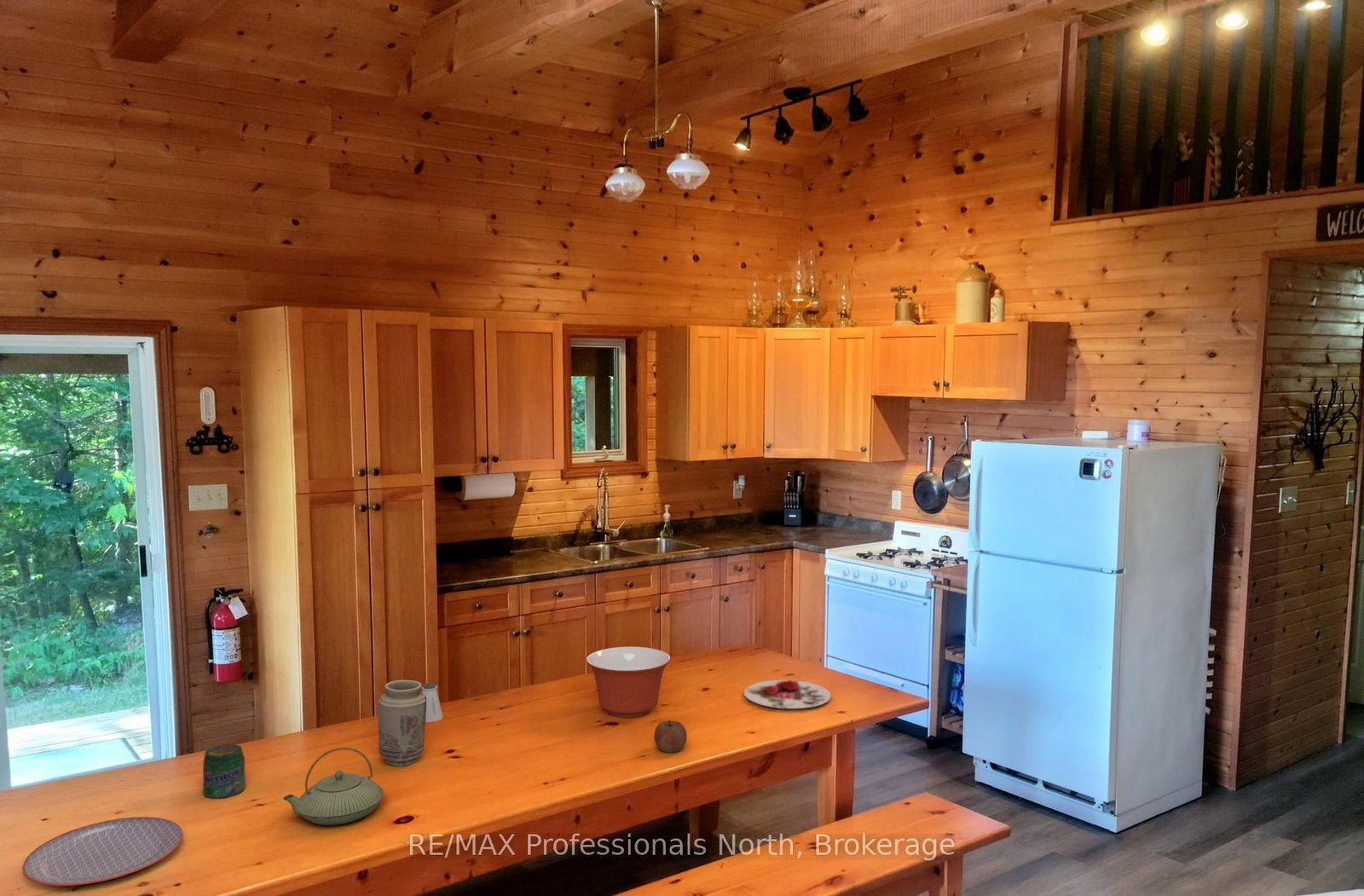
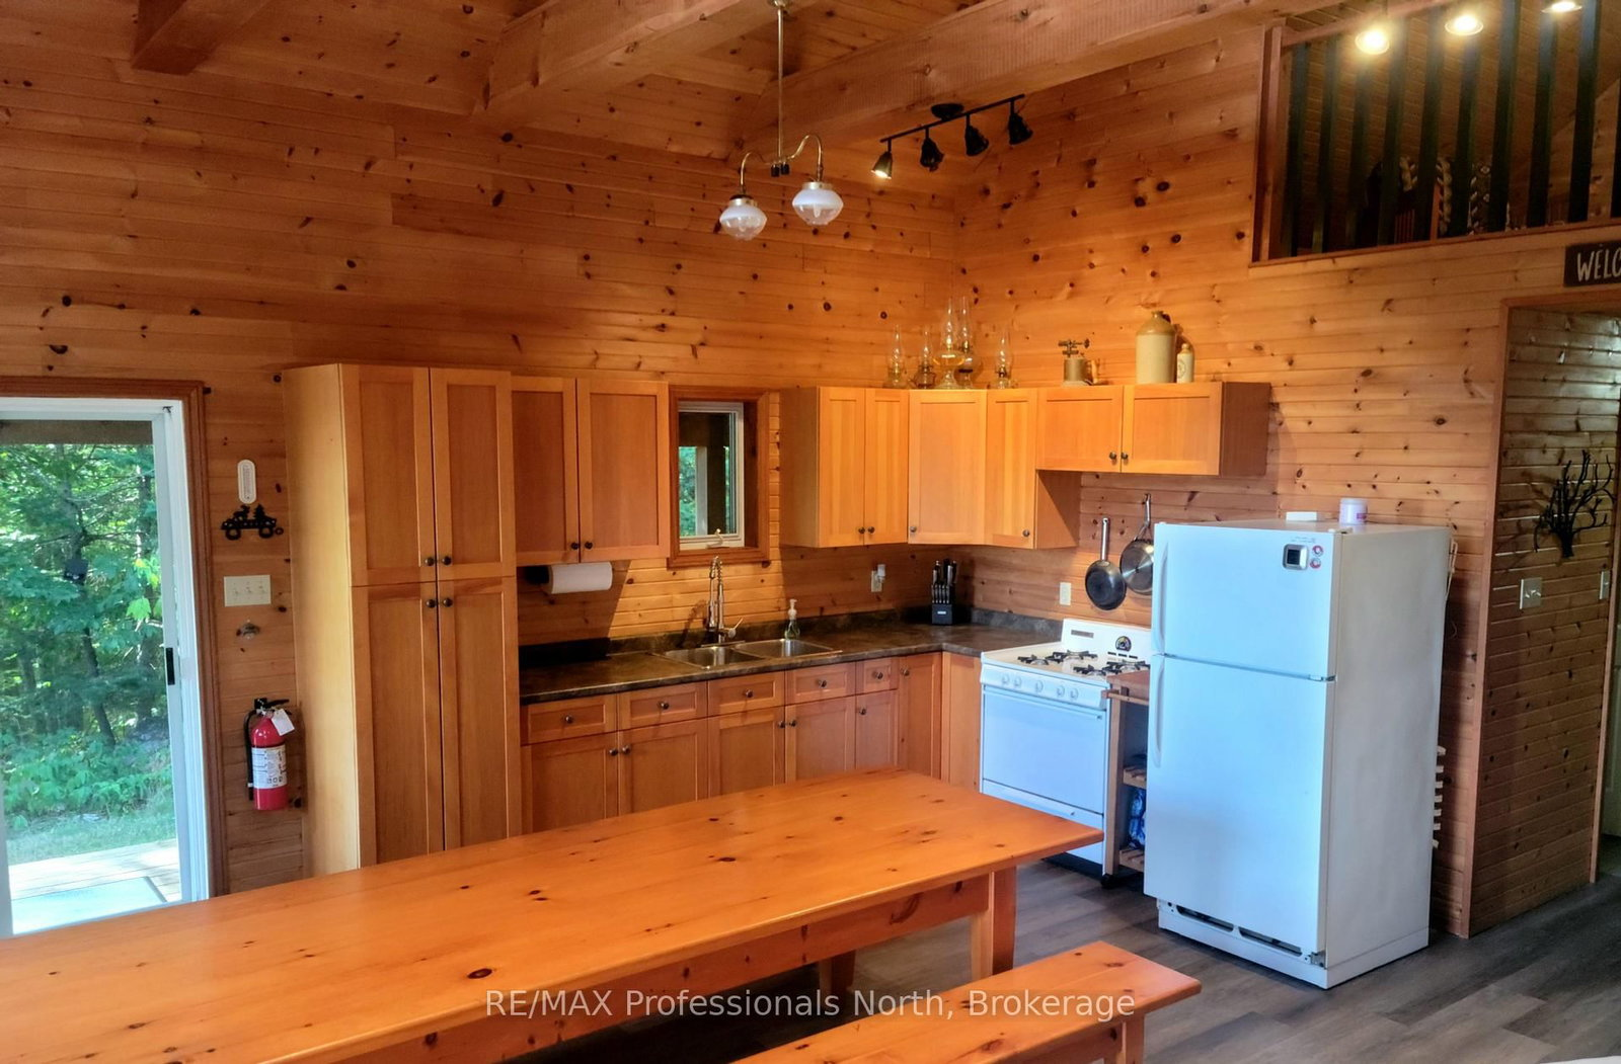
- plate (106, 853)
- vase (402, 722)
- mixing bowl (628, 684)
- saltshaker (430, 701)
- jar (223, 770)
- apple (670, 735)
- plate (787, 693)
- teapot (333, 782)
